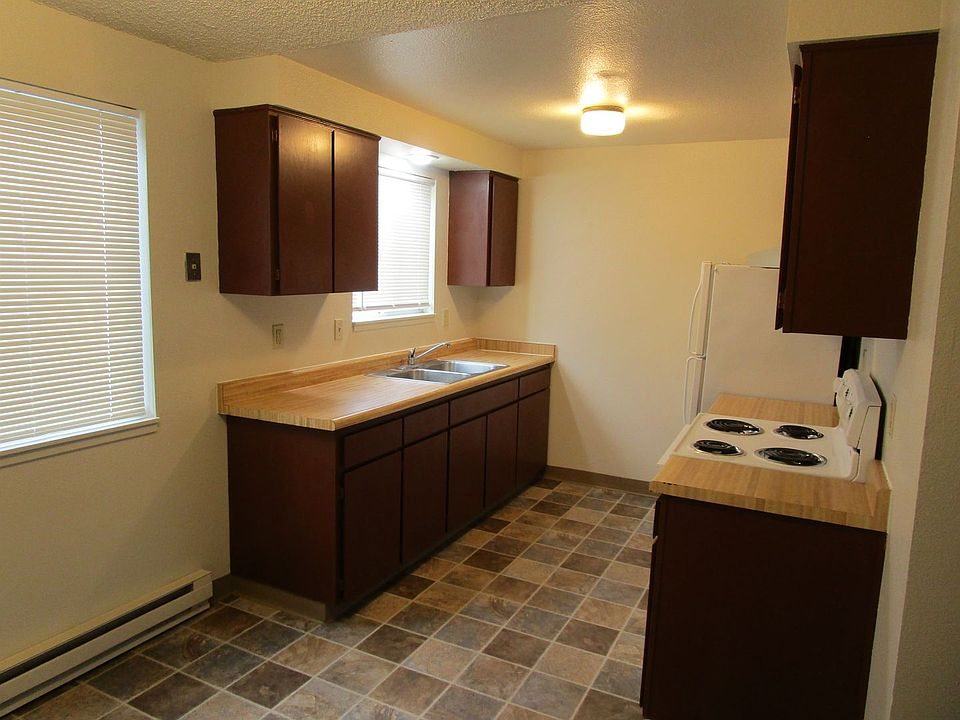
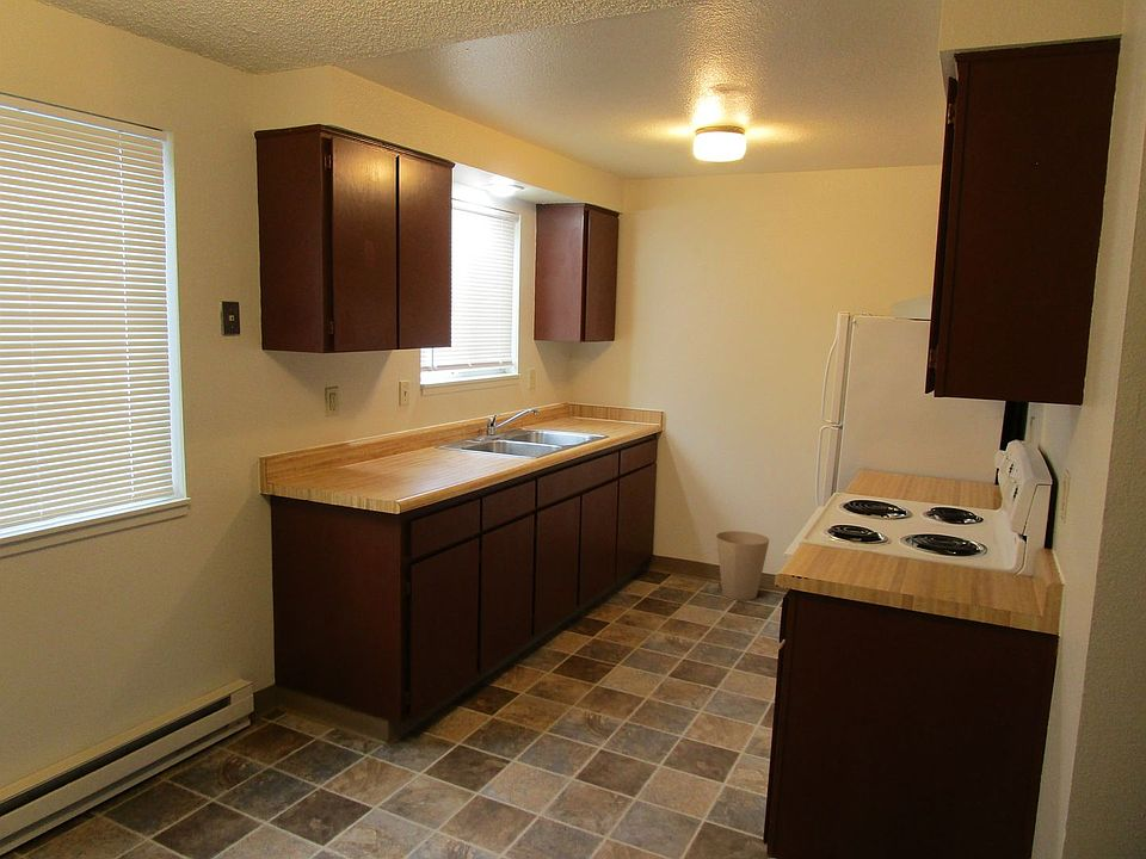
+ trash can (740, 566)
